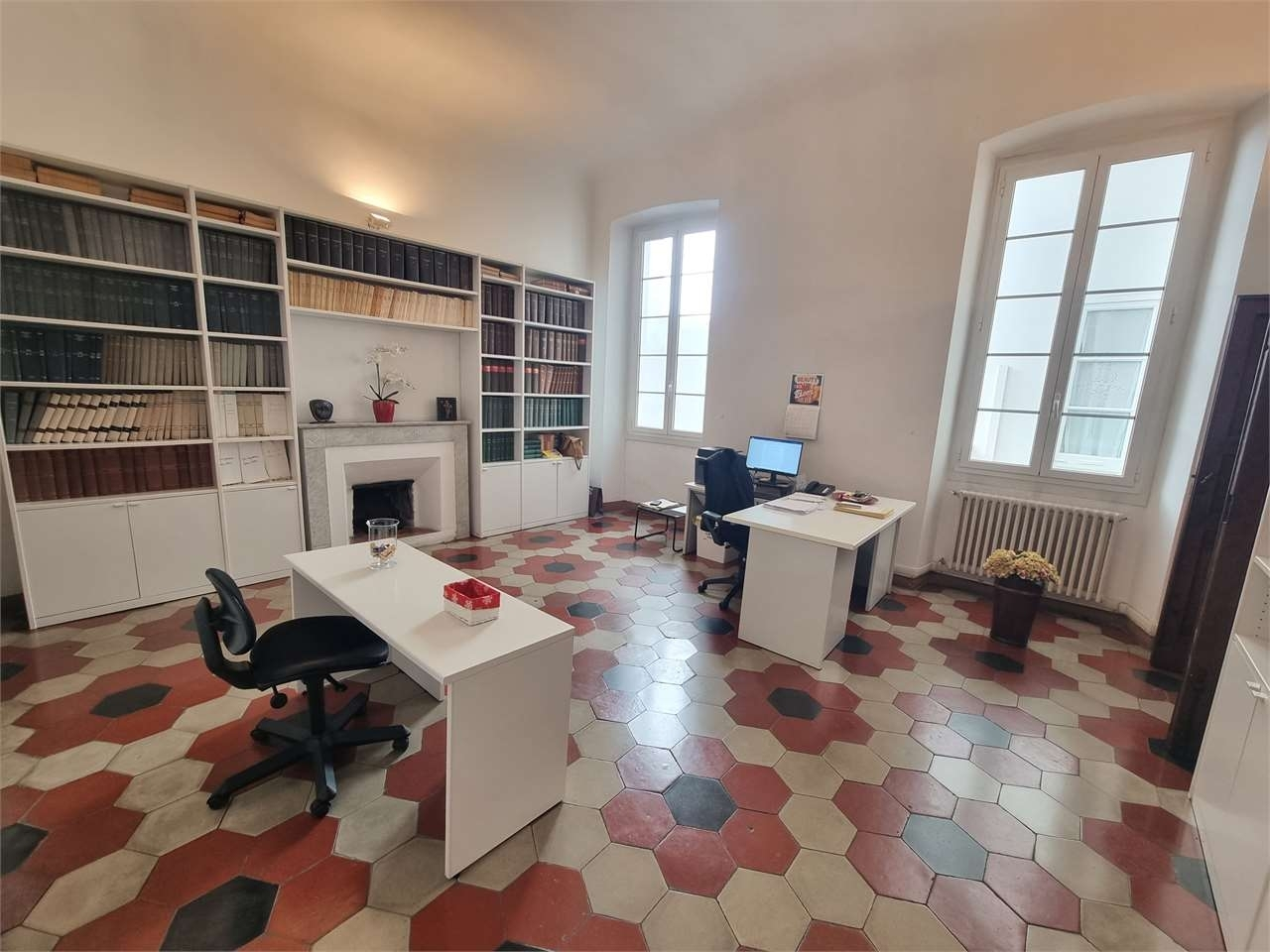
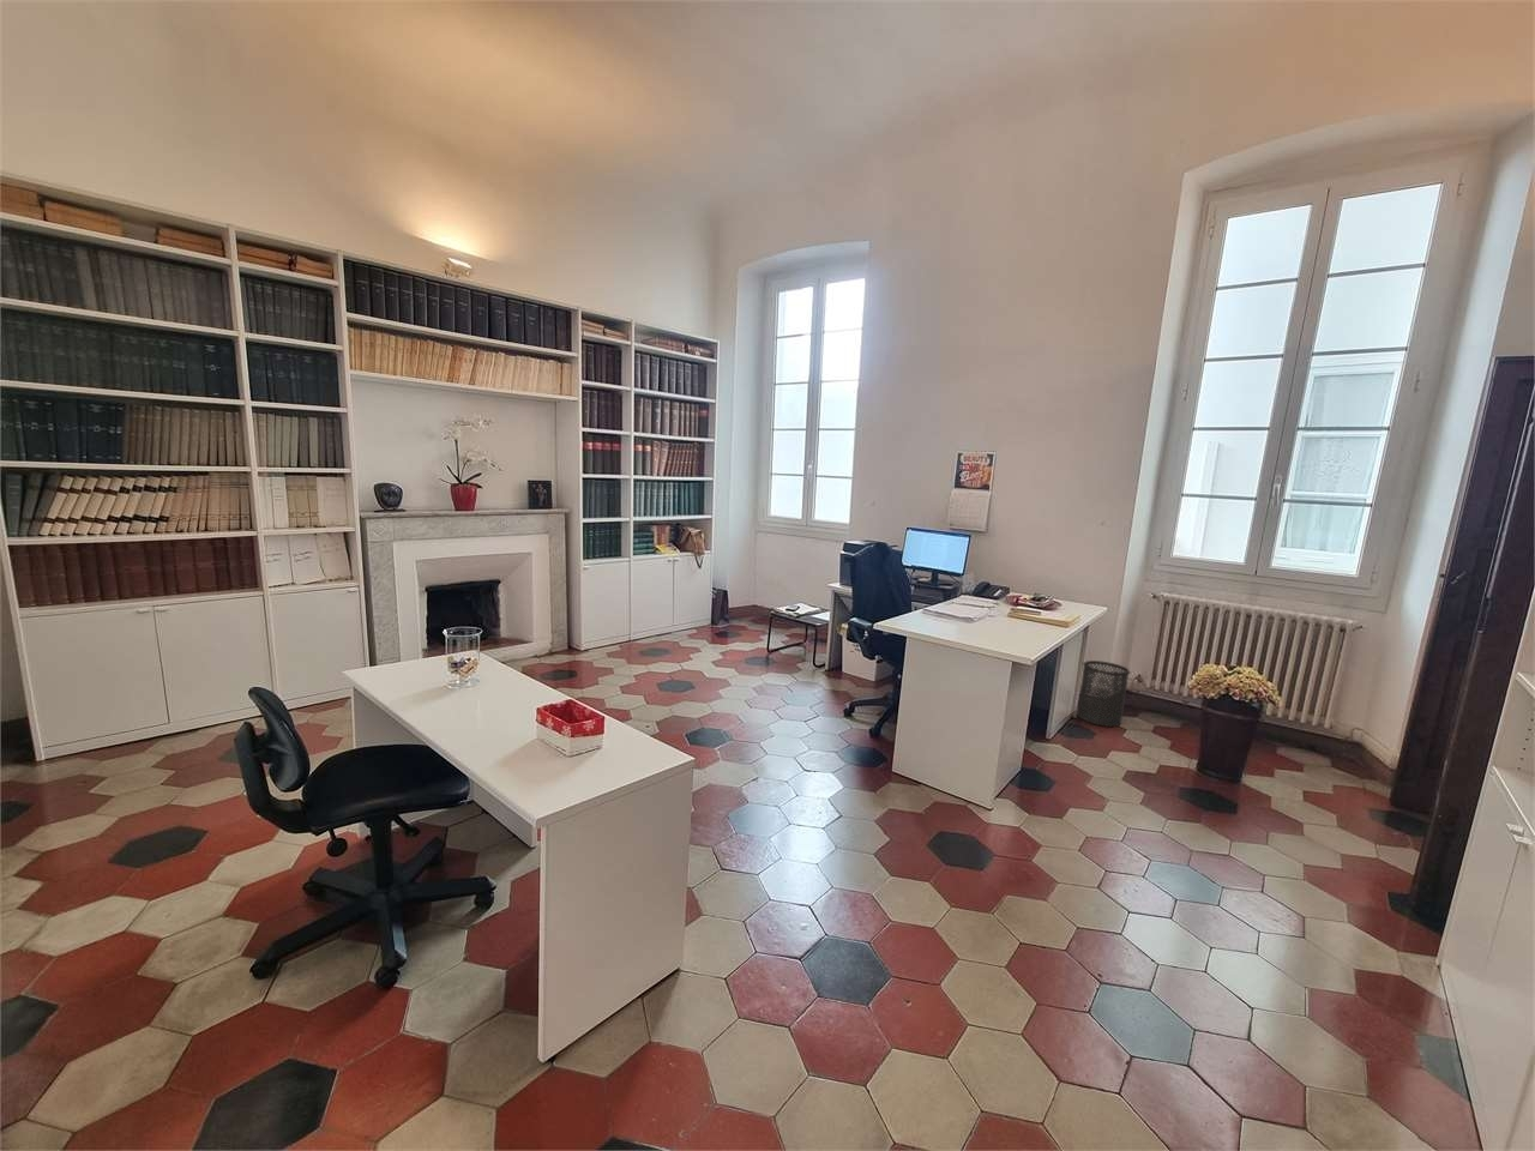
+ trash can (1102, 692)
